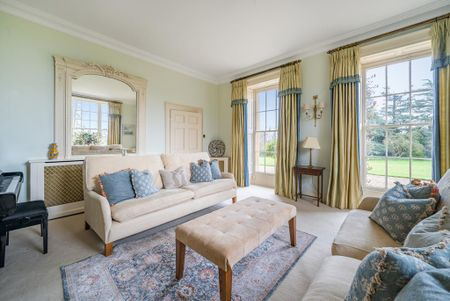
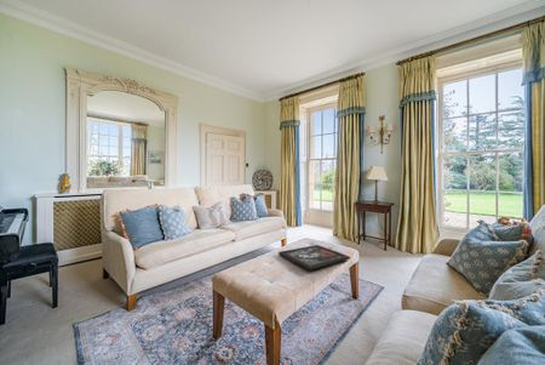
+ religious icon (312, 256)
